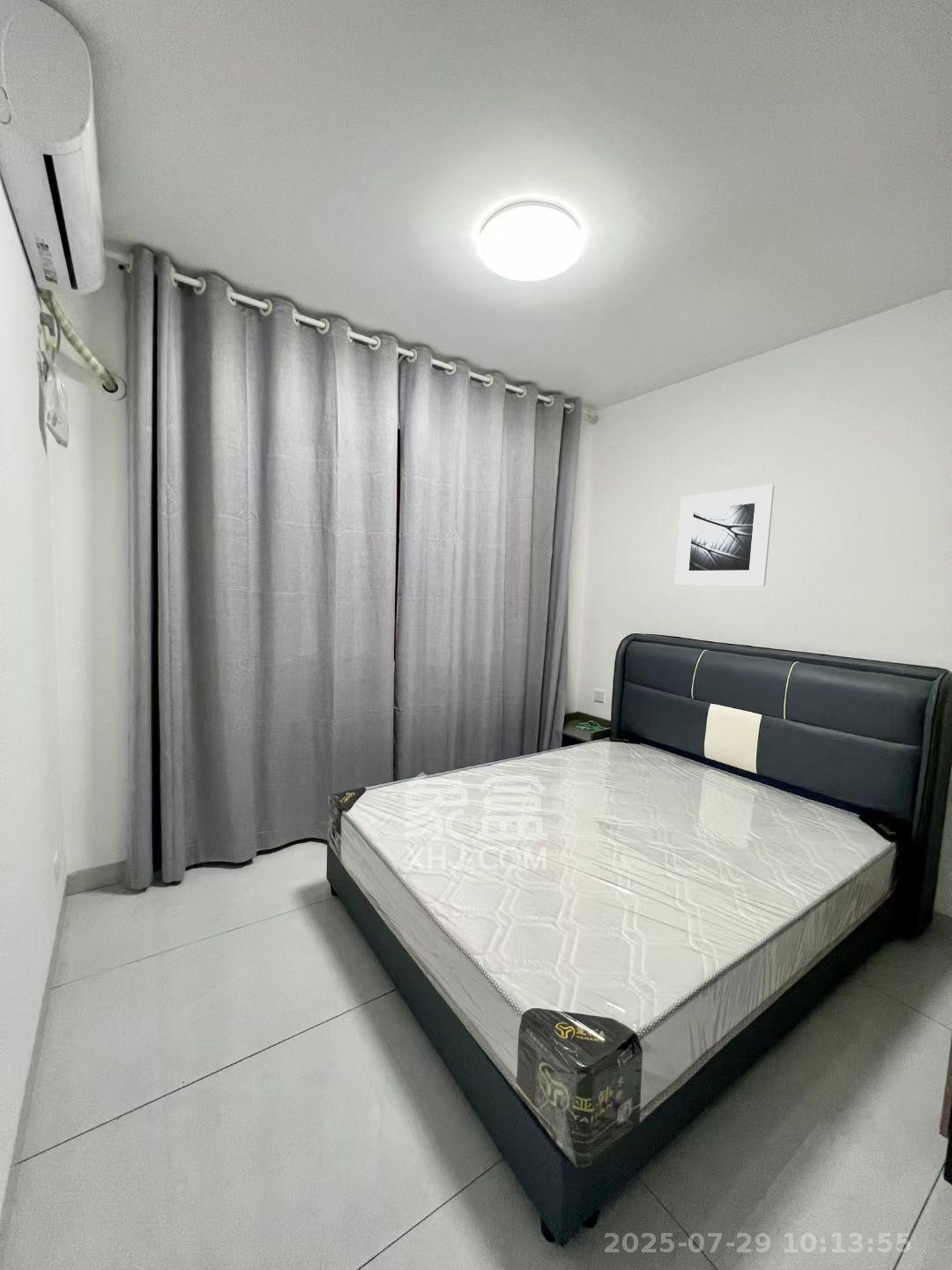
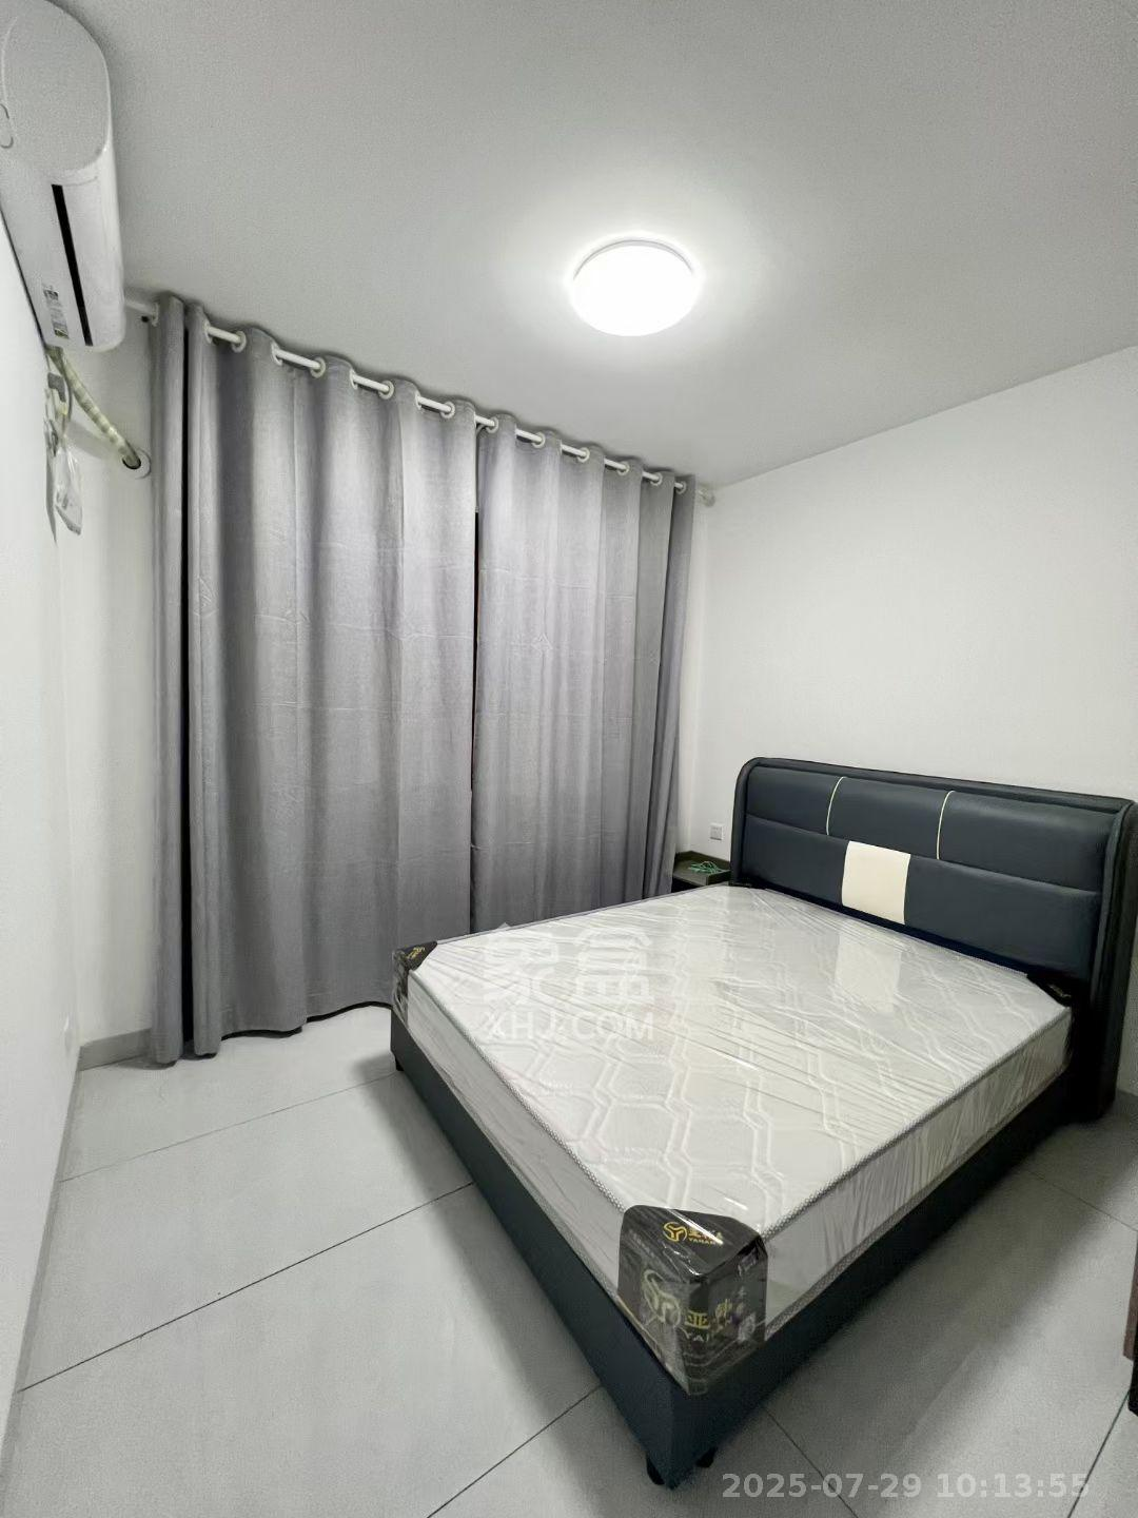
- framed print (720, 538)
